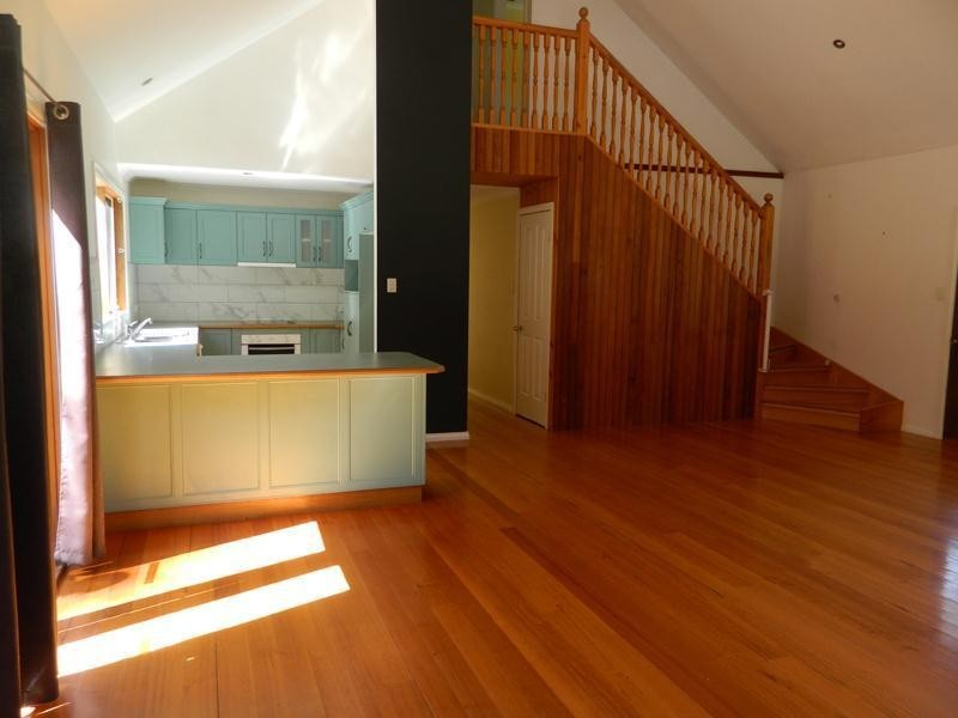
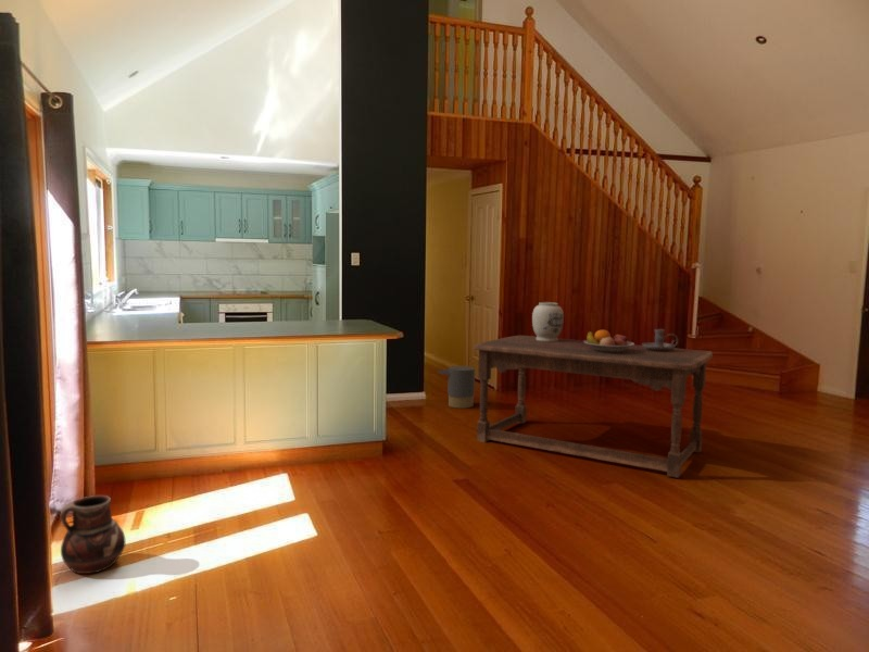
+ vase (547, 321)
+ dining table (594, 375)
+ candle holder (662, 339)
+ trash can (455, 386)
+ fruit bowl (608, 340)
+ ceramic pot (92, 532)
